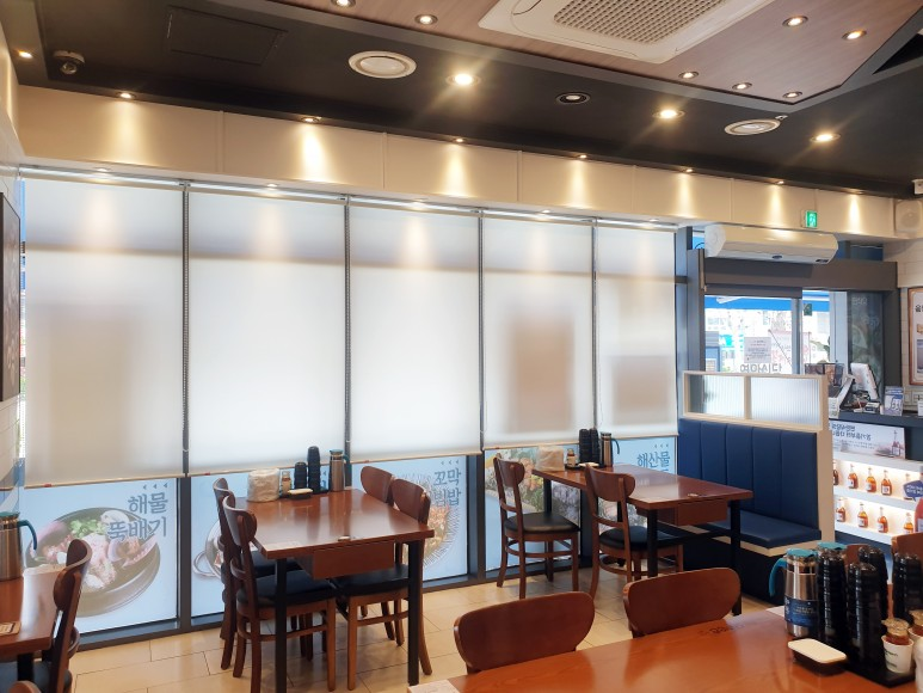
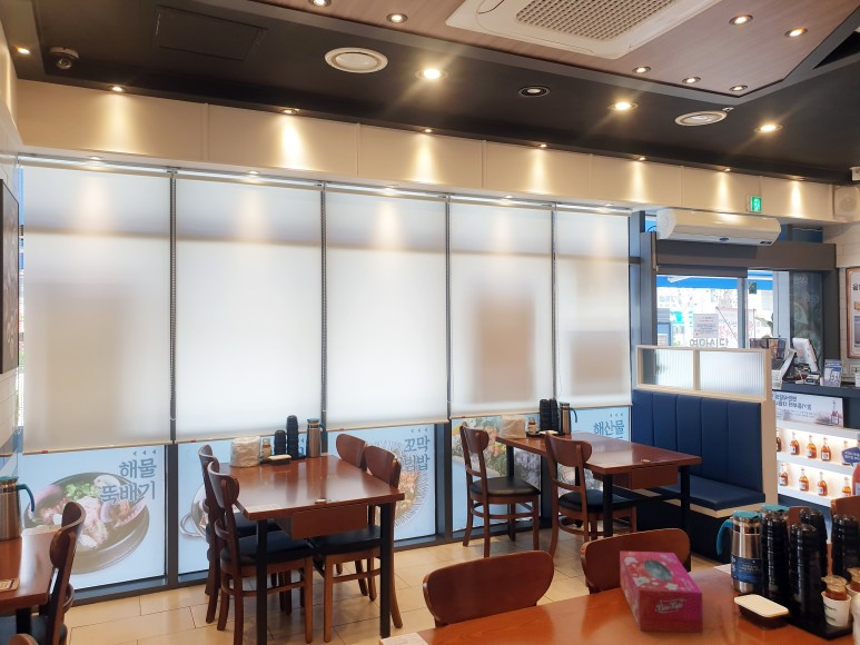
+ tissue box (658, 588)
